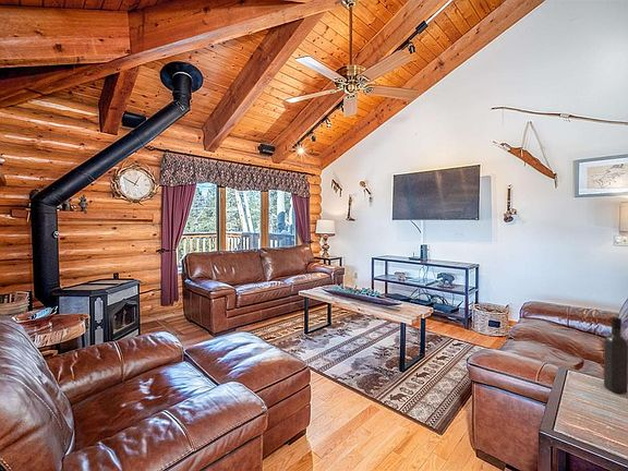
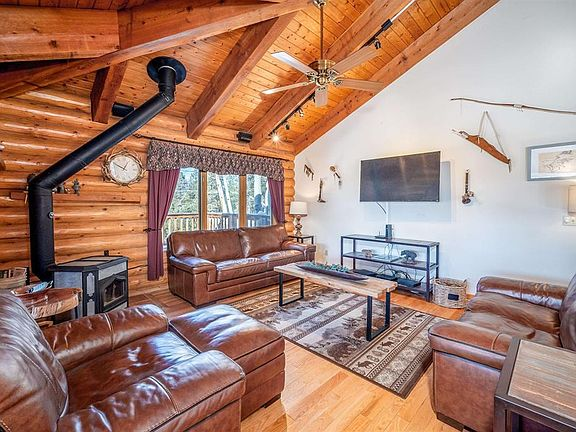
- wine bottle (615, 353)
